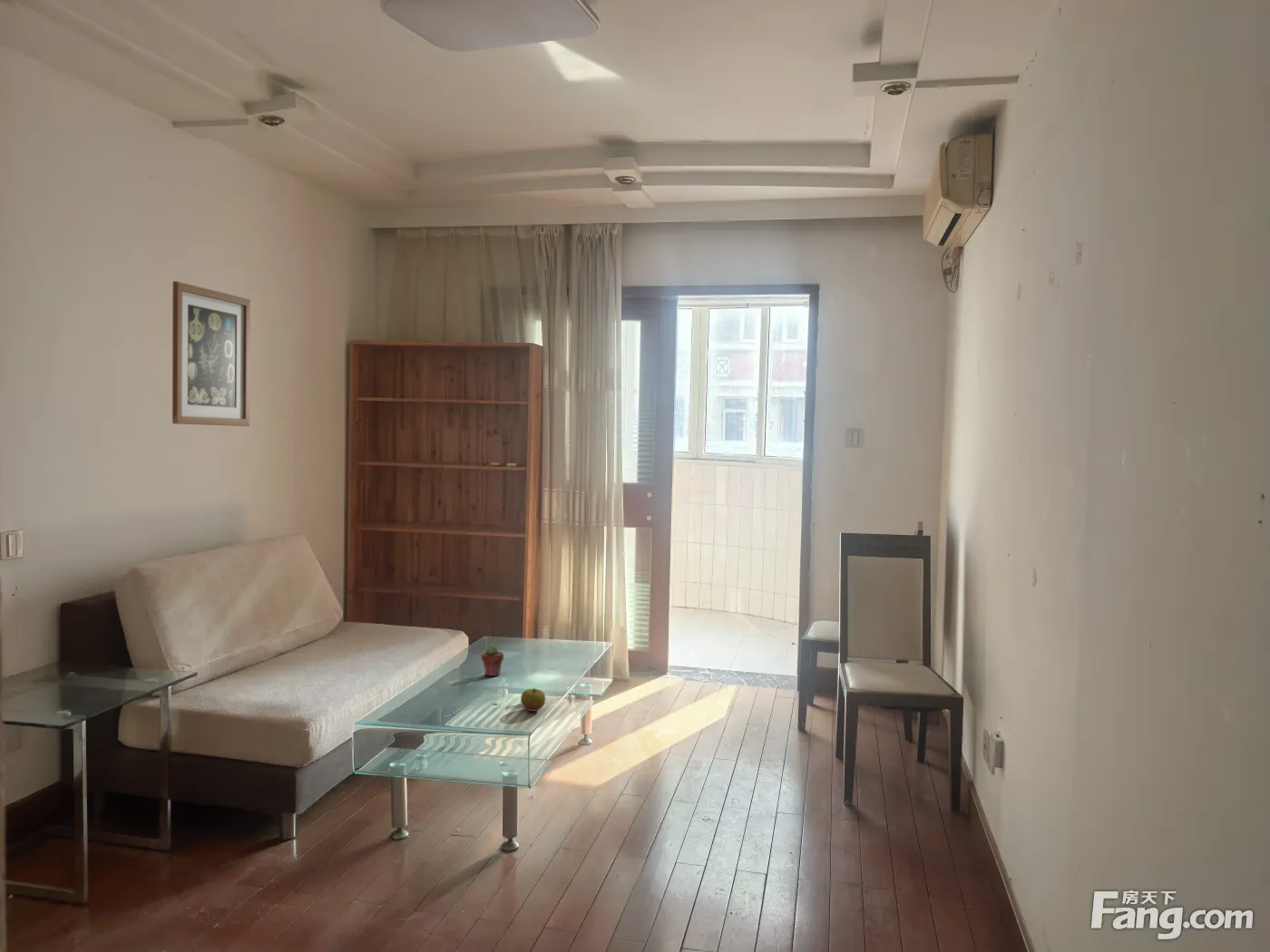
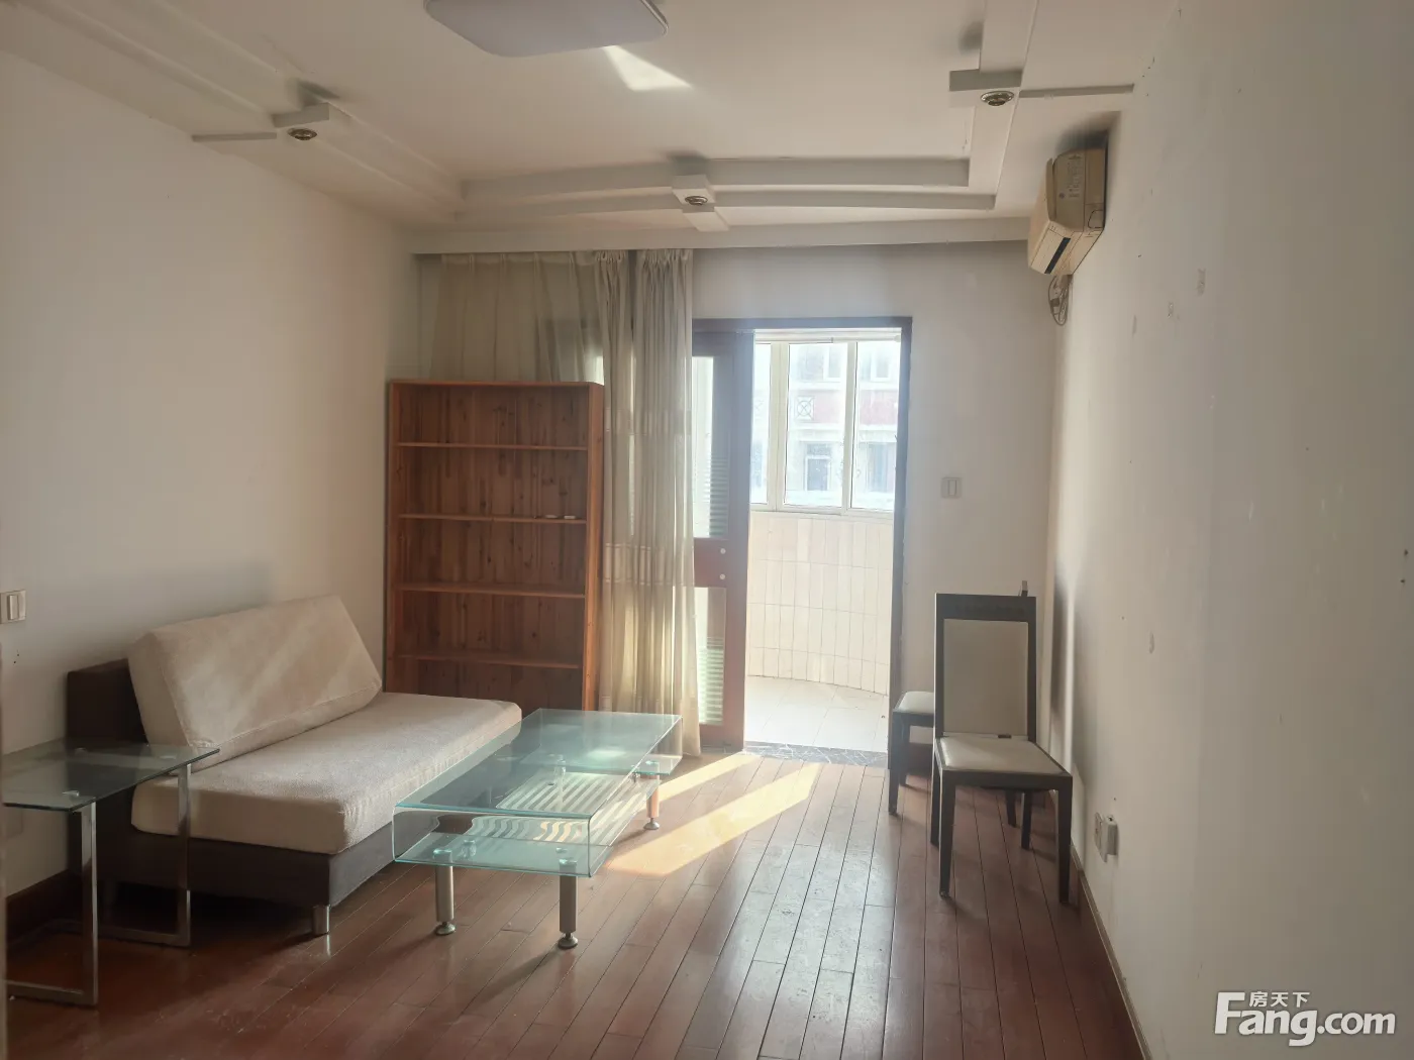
- potted succulent (492, 659)
- wall art (213, 358)
- apple (532, 699)
